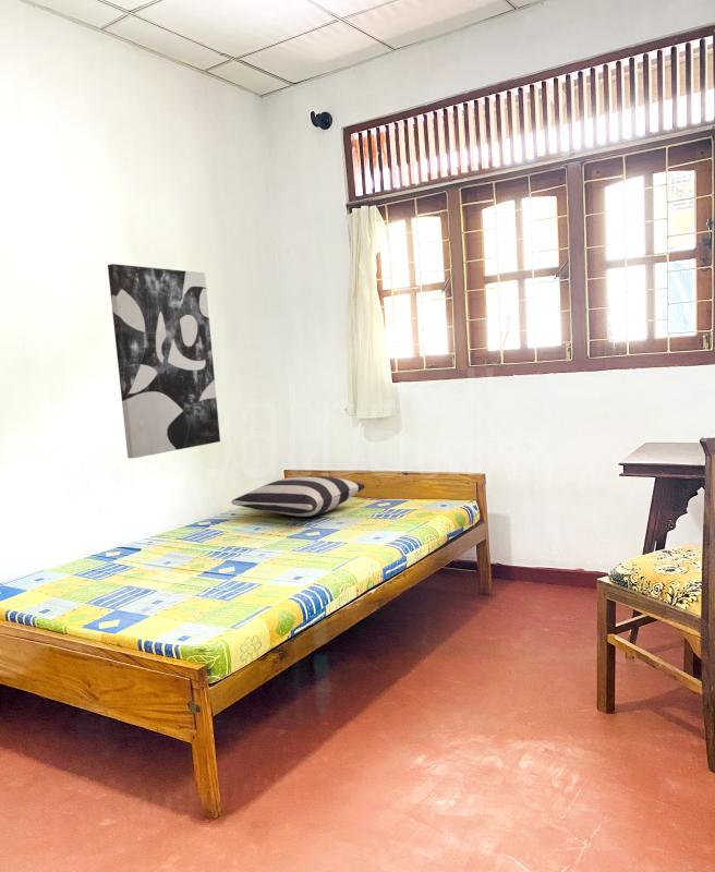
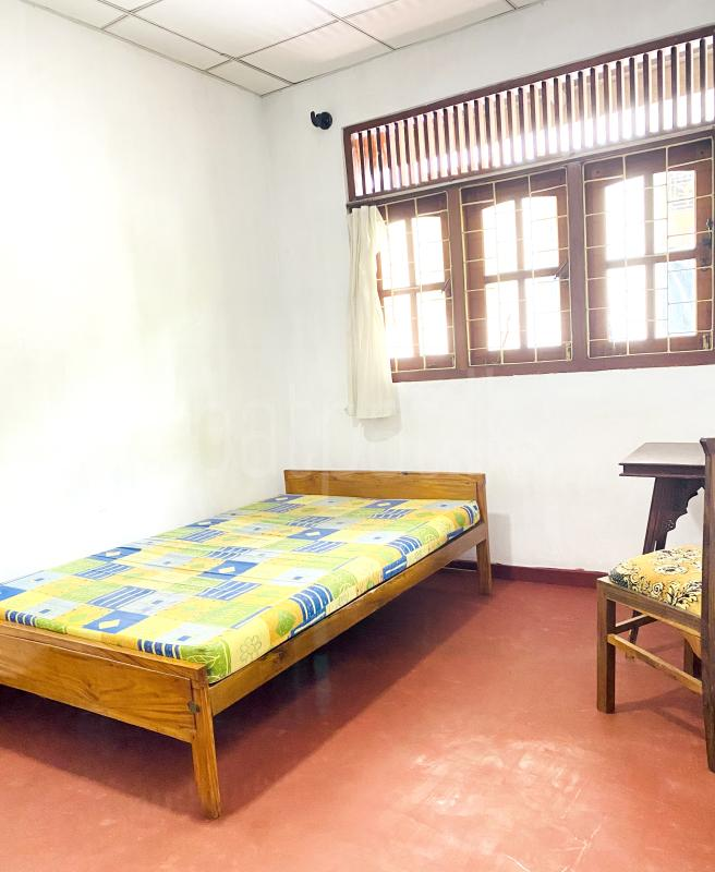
- pillow (300, 495)
- wall art (168, 360)
